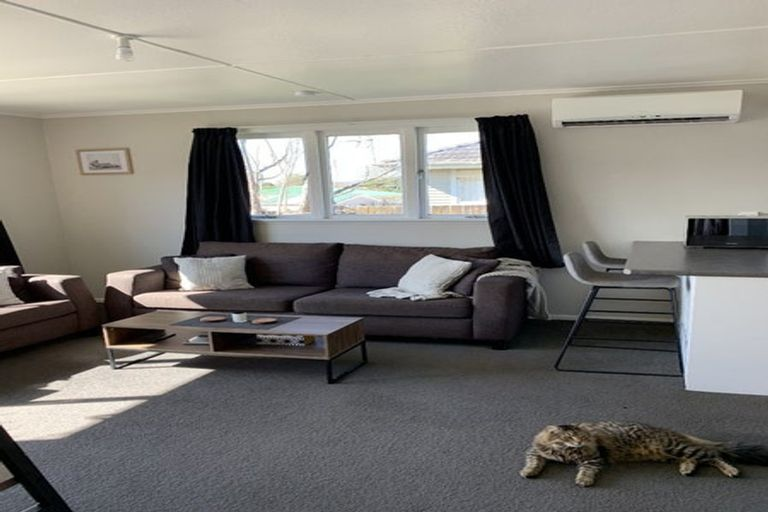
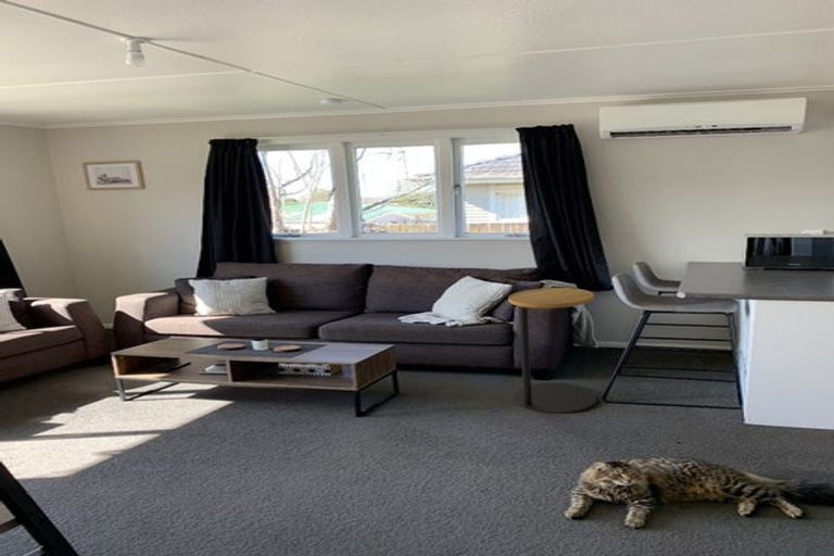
+ side table (529, 350)
